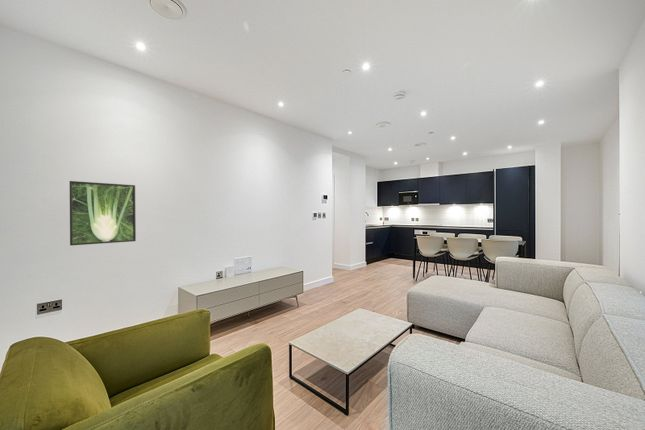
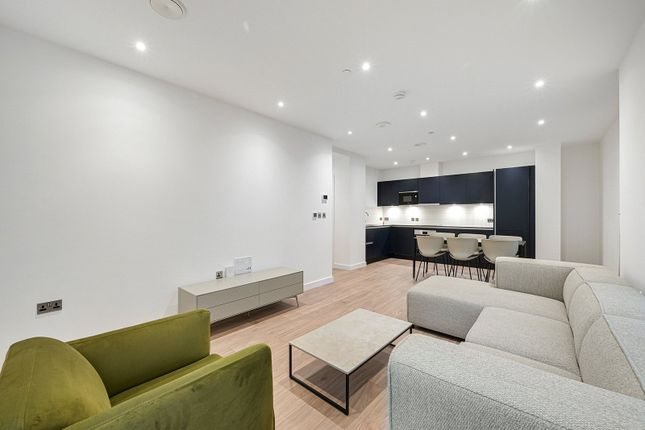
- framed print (104, 213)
